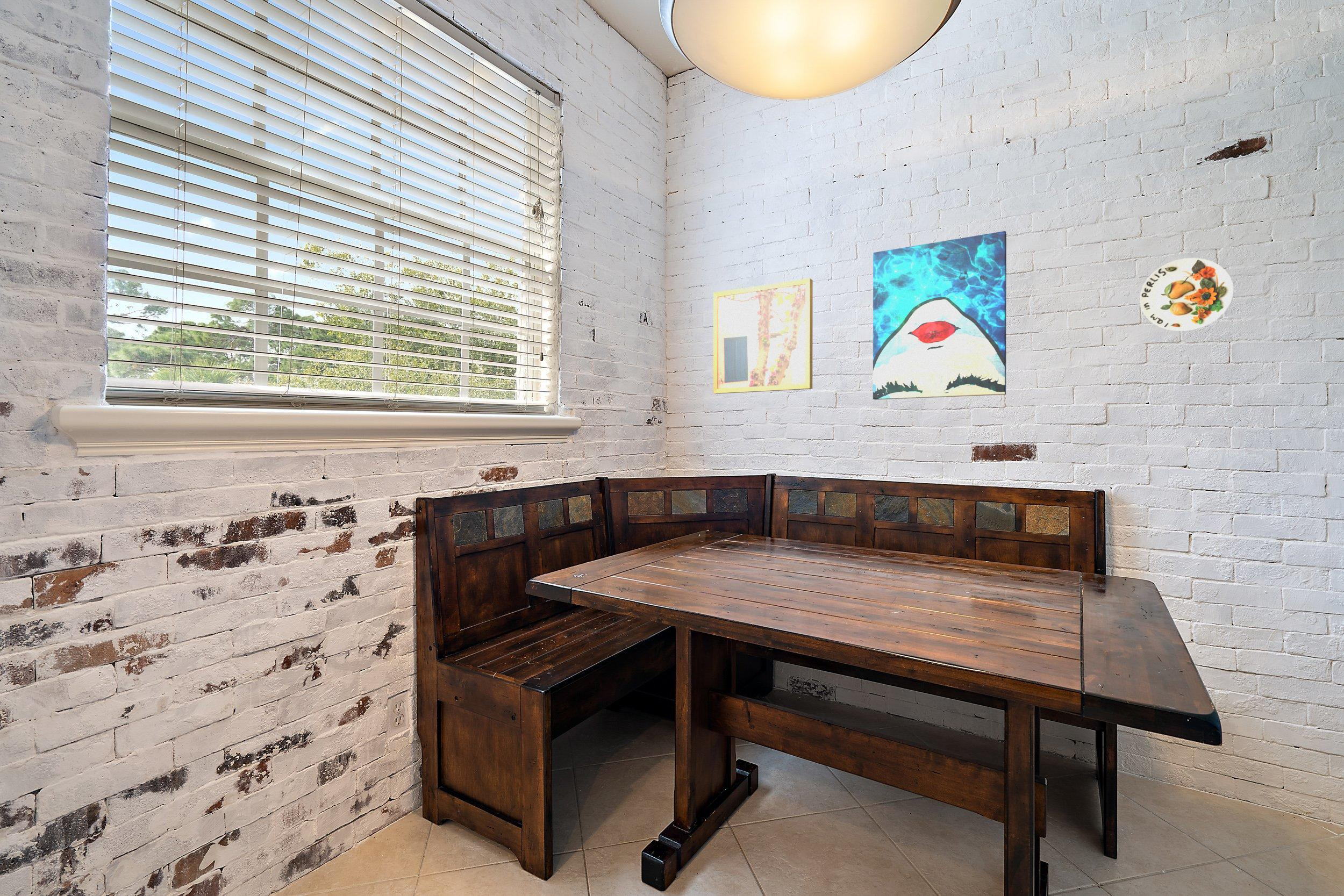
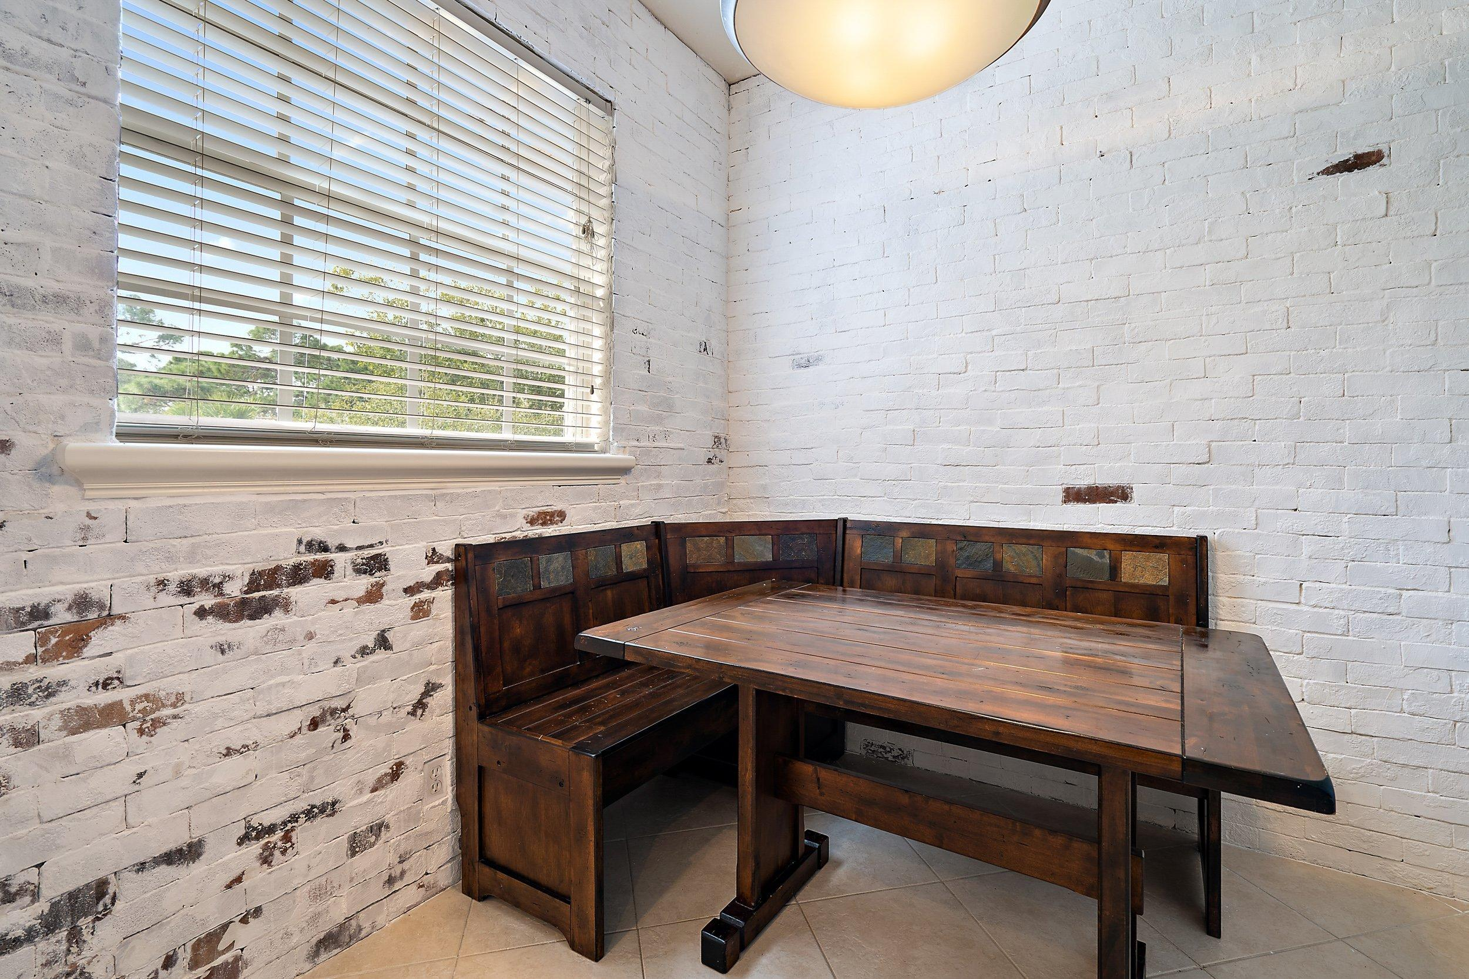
- wall art (761, 339)
- decorative plate (1185, 295)
- wall art (936, 320)
